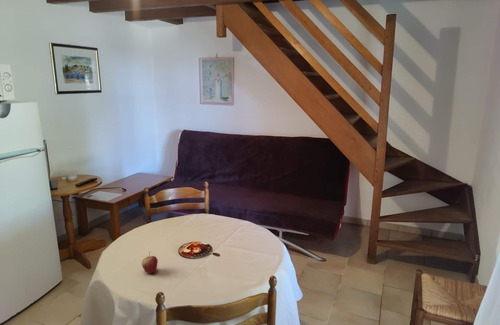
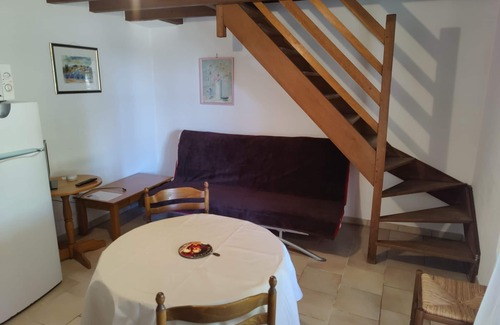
- fruit (149, 261)
